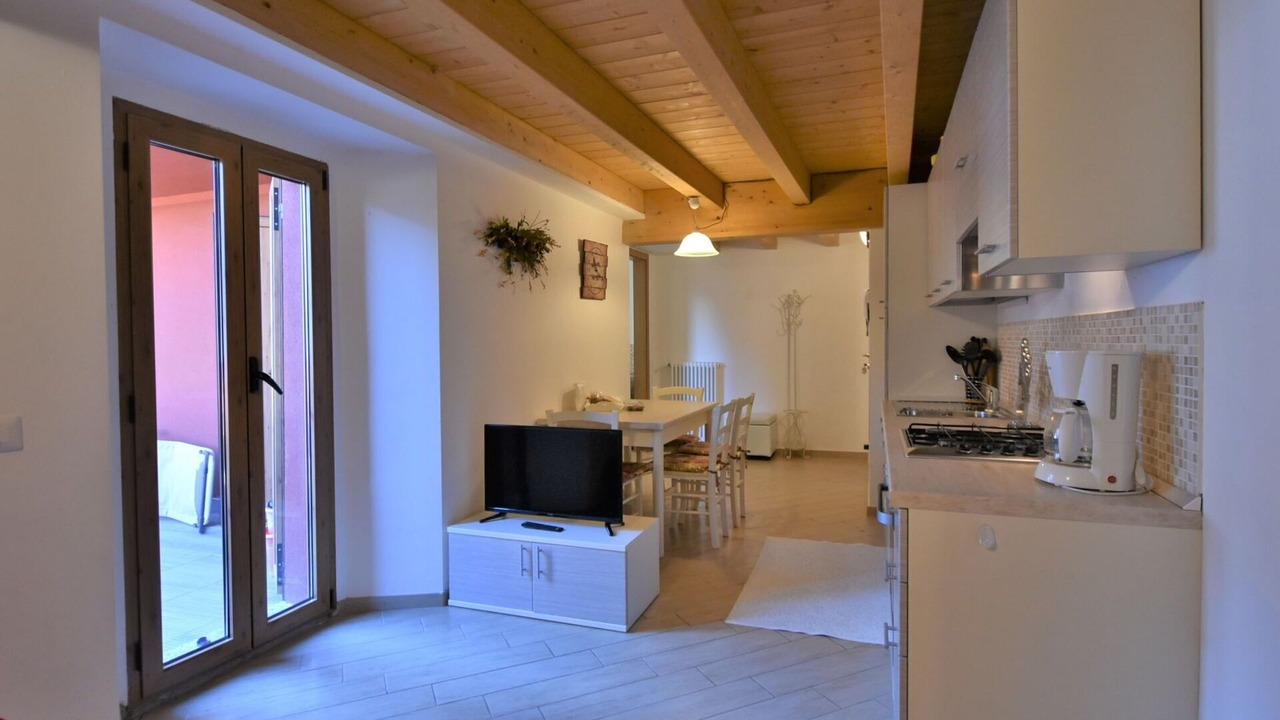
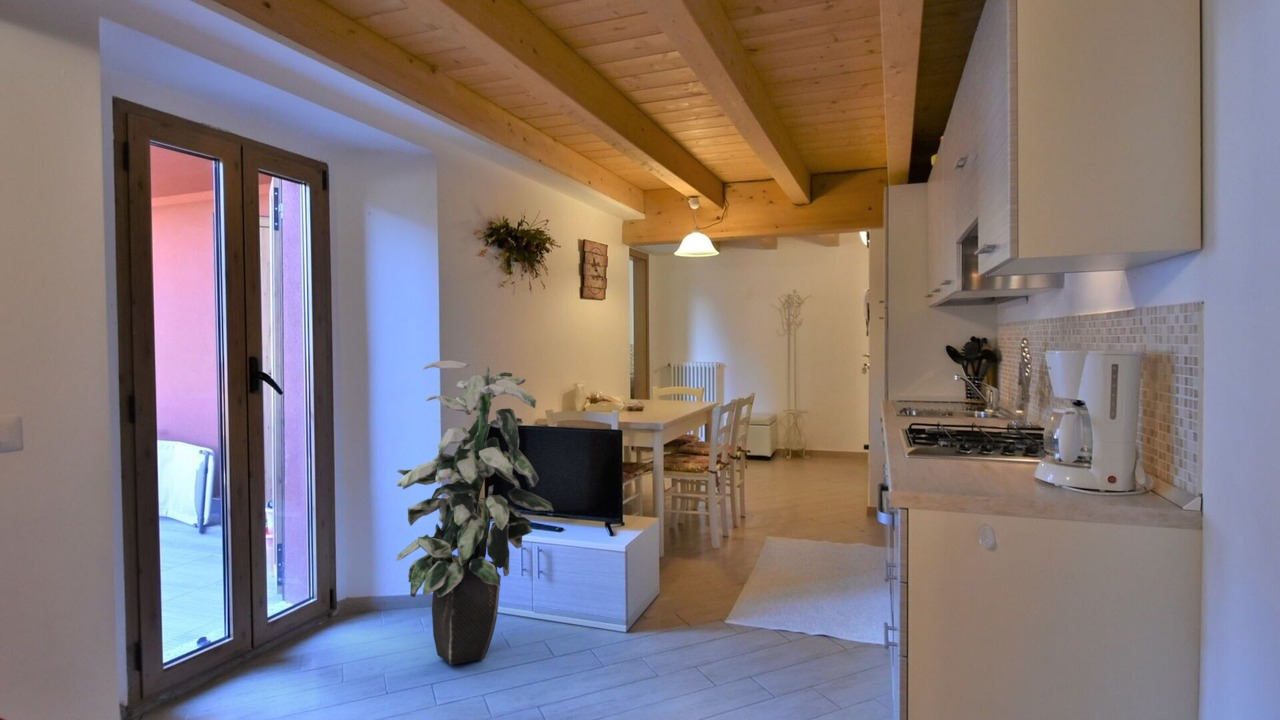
+ indoor plant (467, 506)
